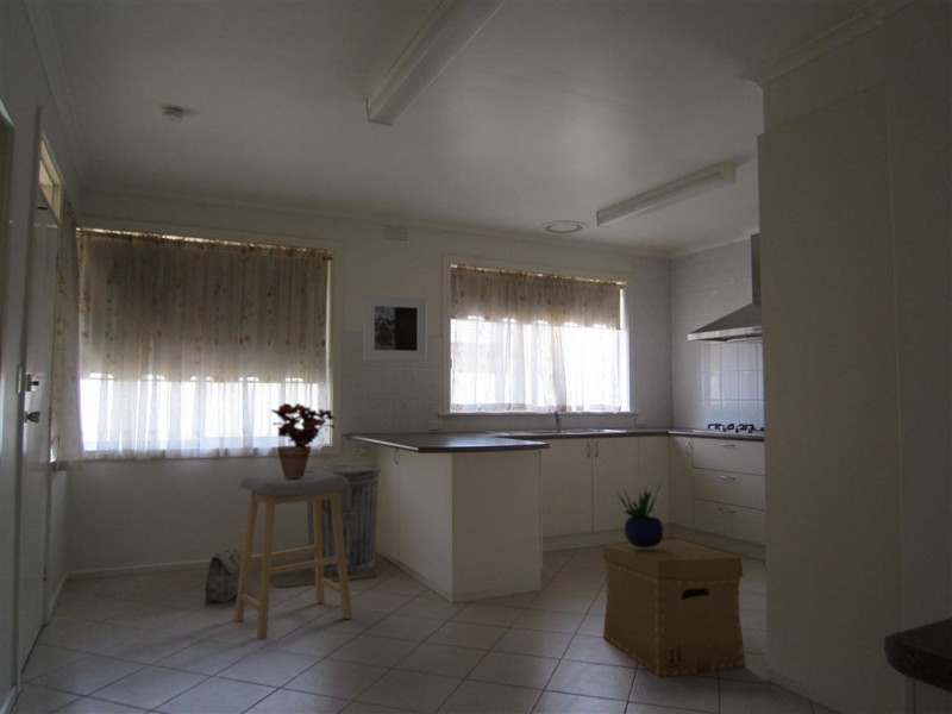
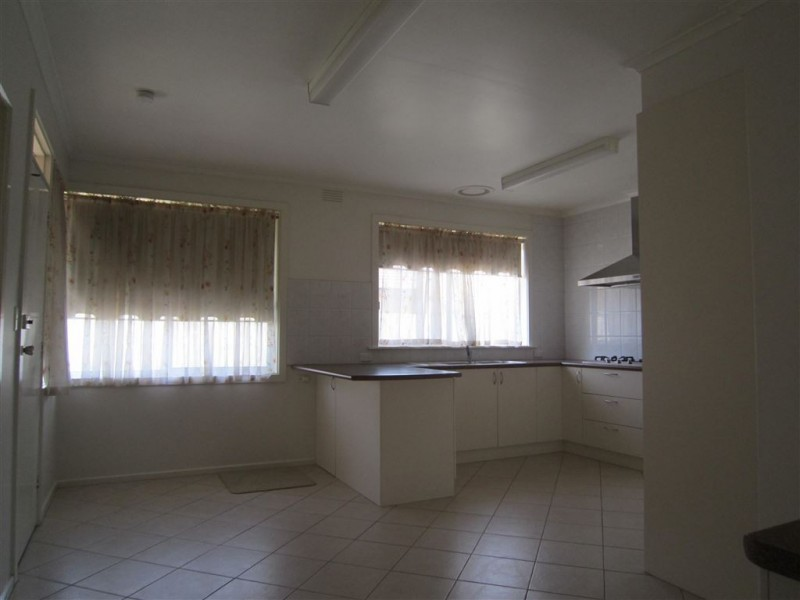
- cardboard box (670, 596)
- trash can (343, 515)
- bag (225, 572)
- potted plant (640, 513)
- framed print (395, 328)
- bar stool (294, 549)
- potted plant (300, 438)
